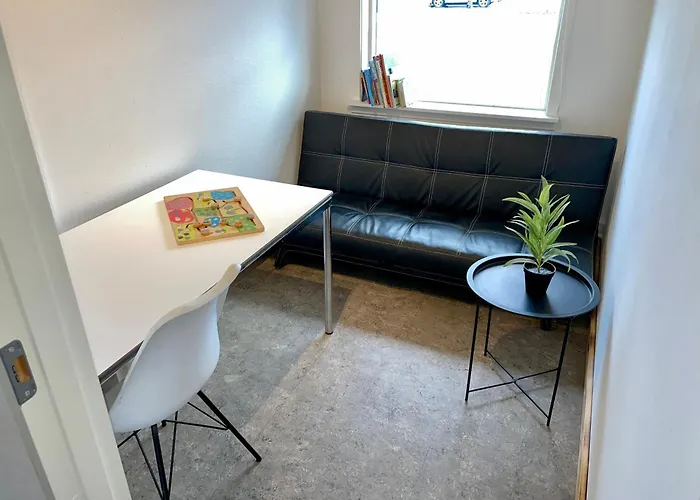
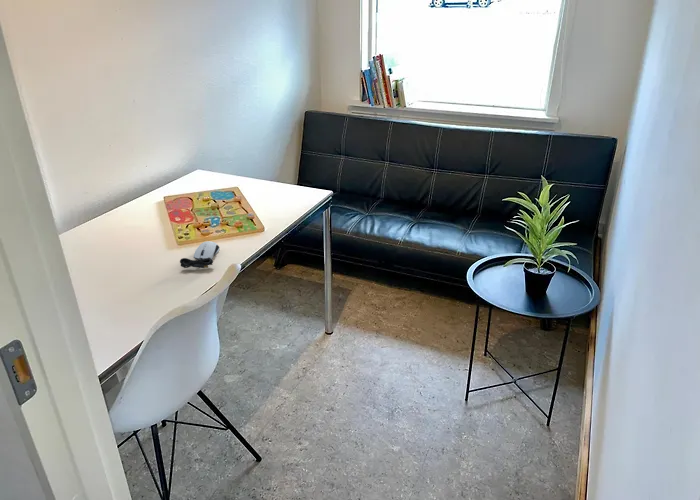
+ computer mouse (203, 252)
